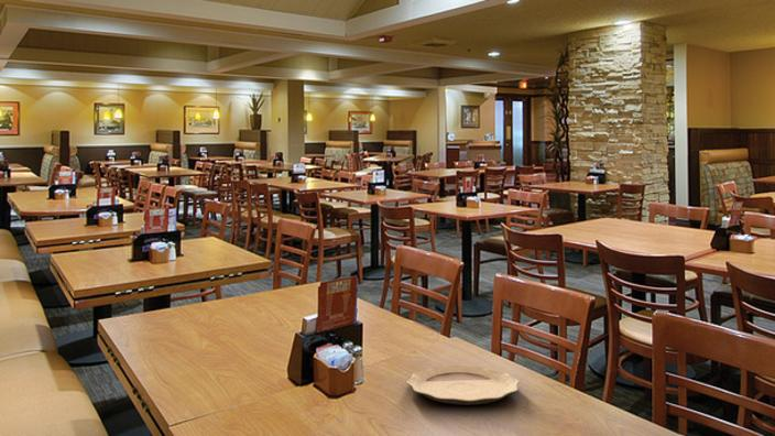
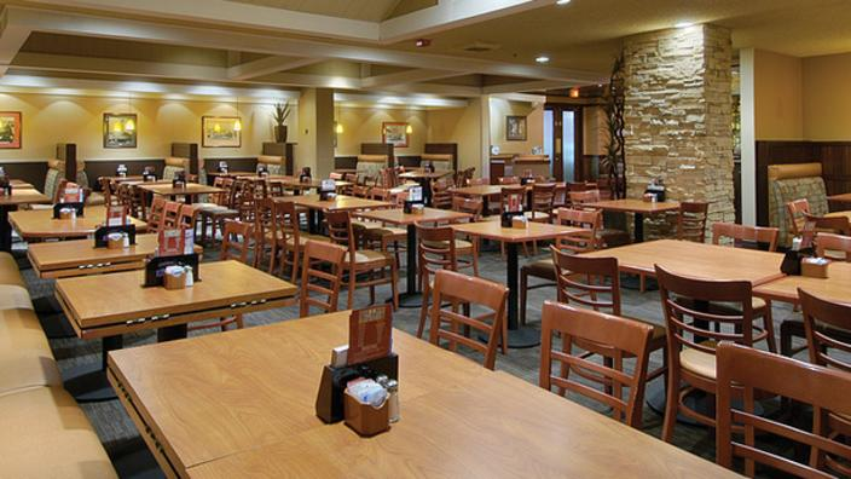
- plate (462, 384)
